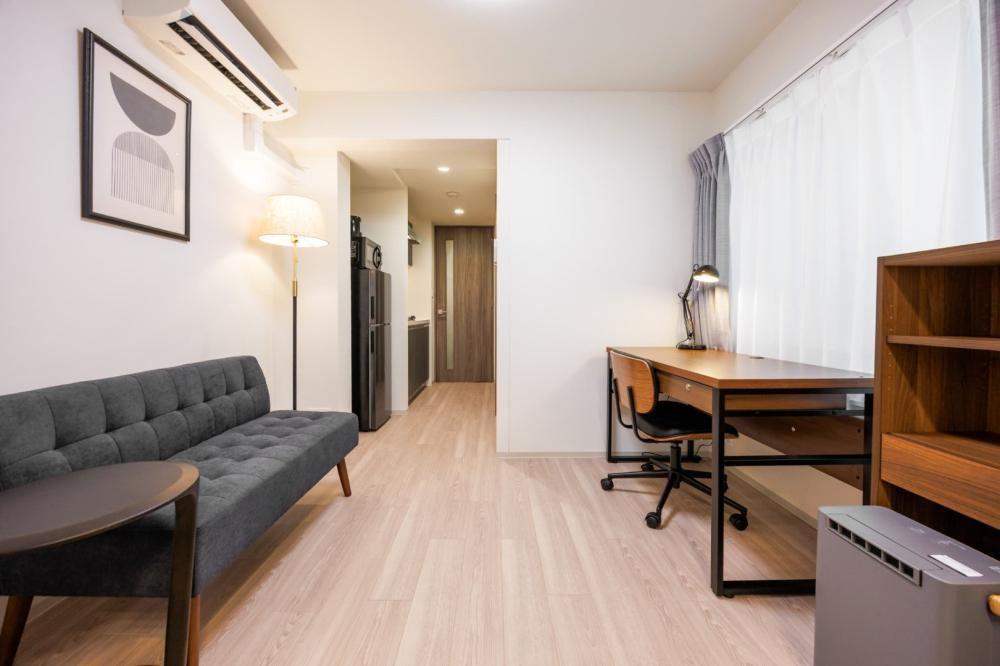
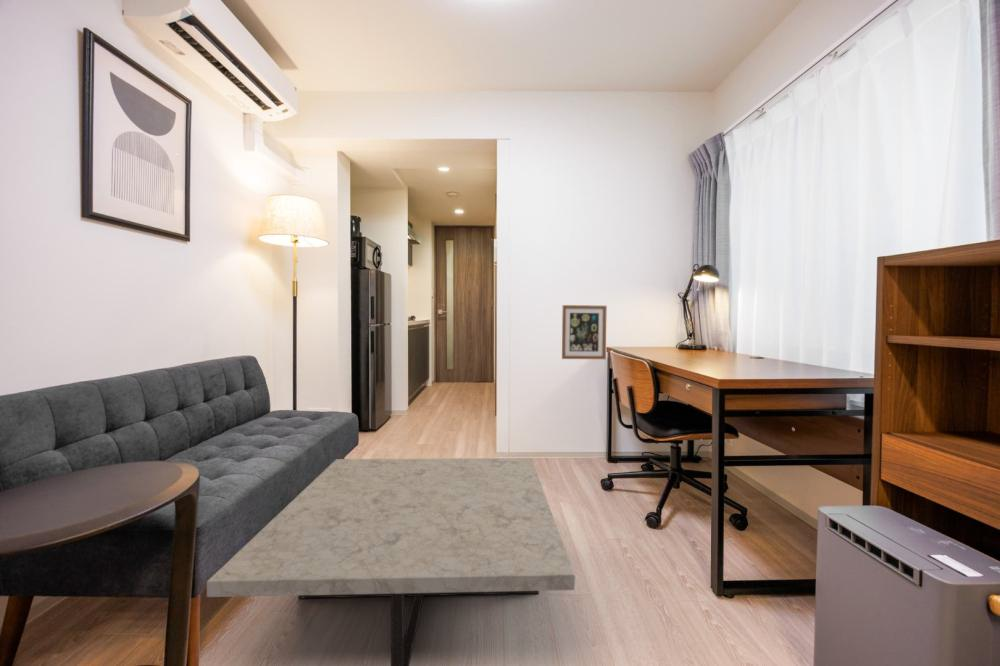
+ wall art (584, 332)
+ coffee table (420, 547)
